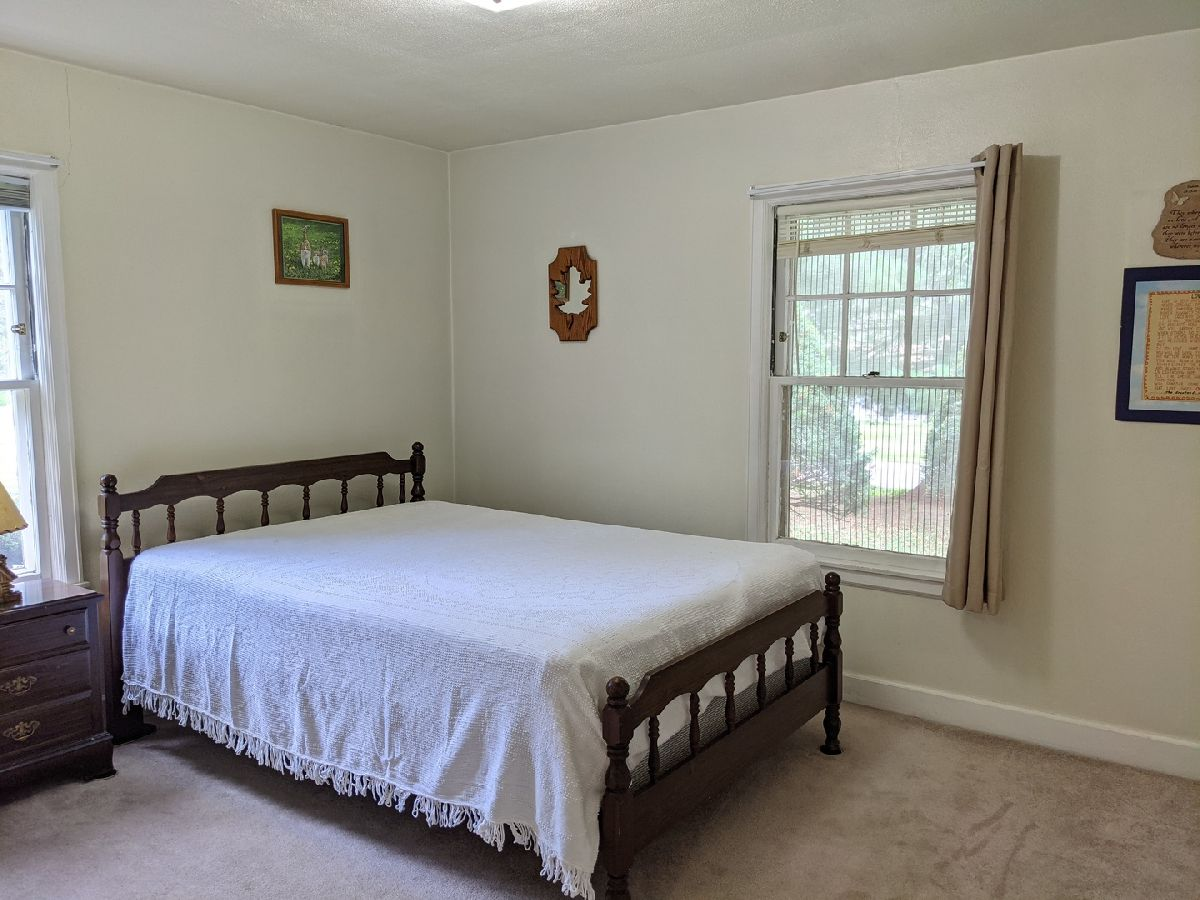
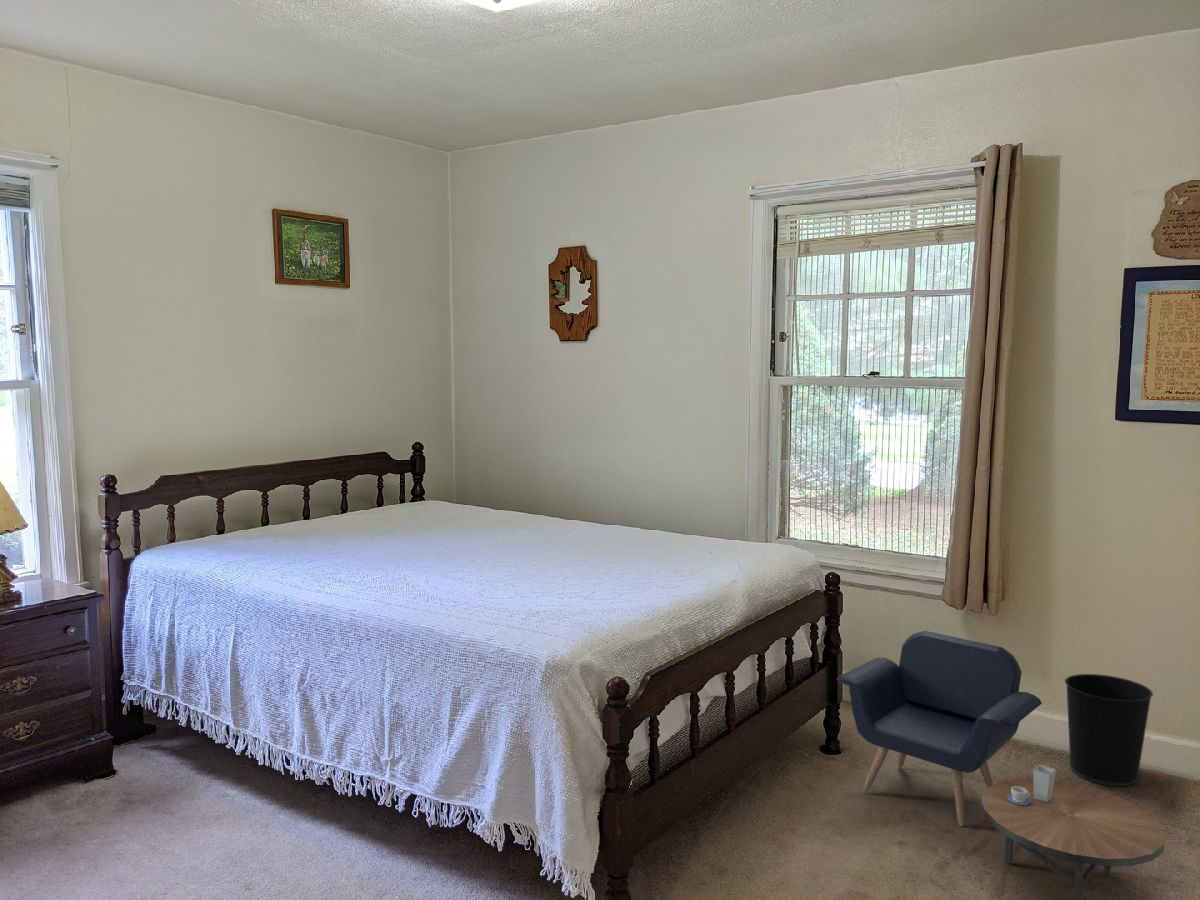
+ armchair (978, 752)
+ wastebasket (1105, 730)
